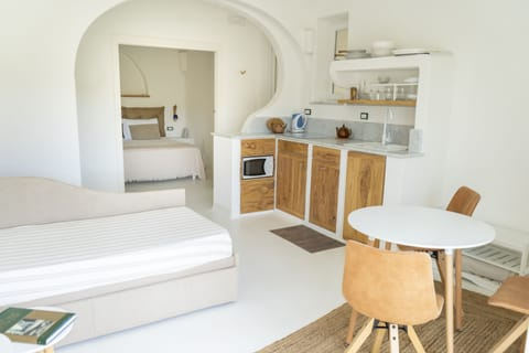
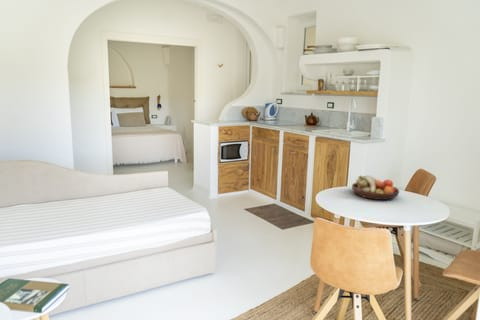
+ fruit bowl (375, 185)
